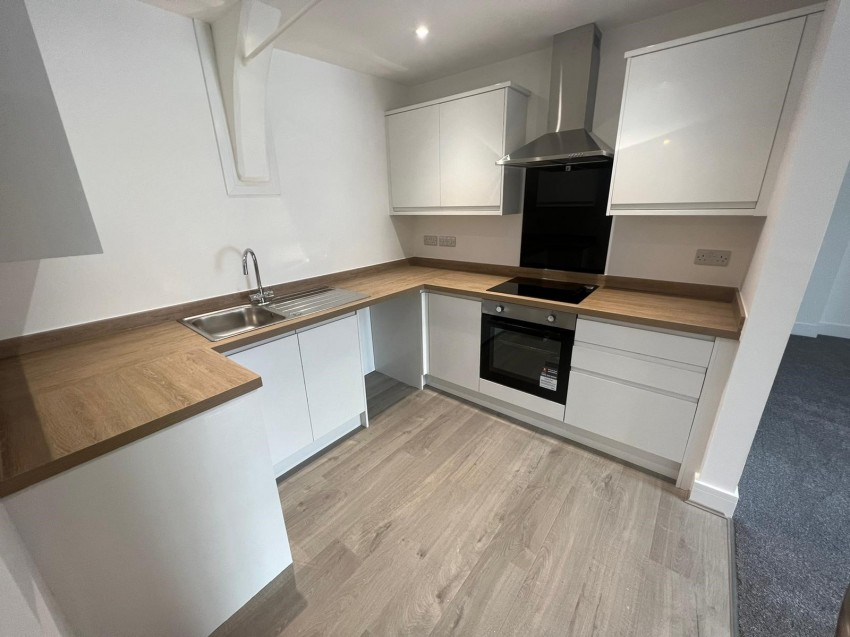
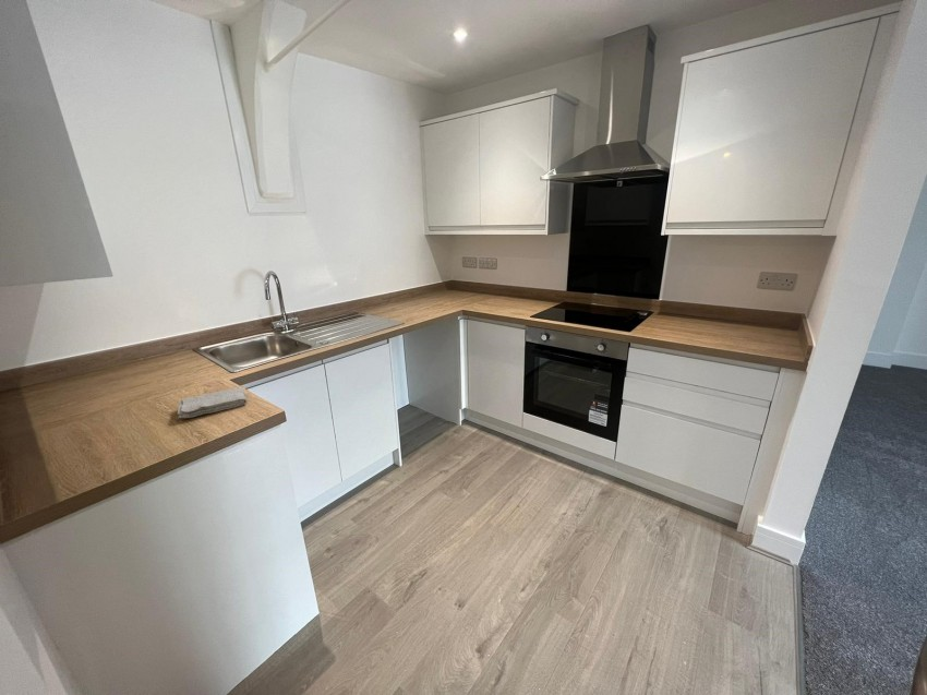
+ washcloth (213, 402)
